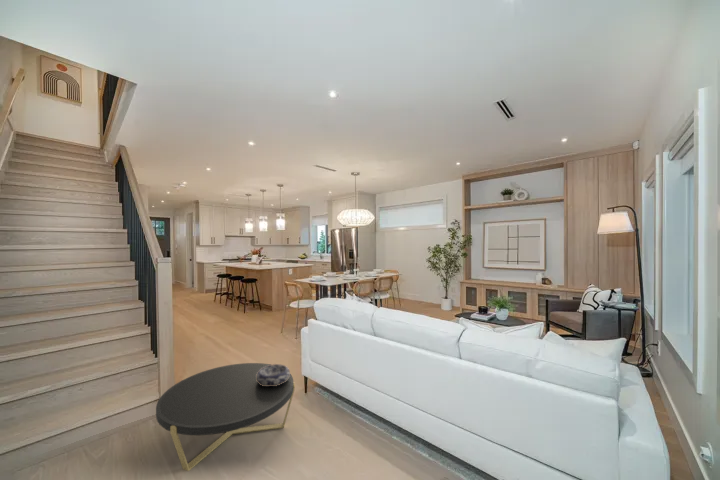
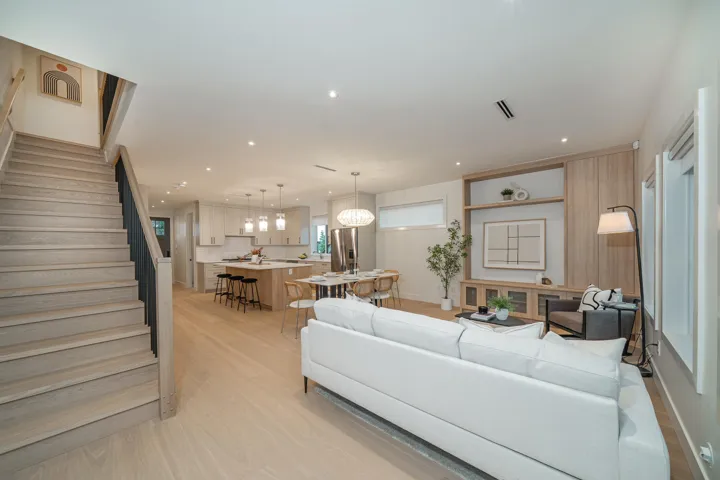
- coffee table (231, 410)
- decorative bowl (273, 374)
